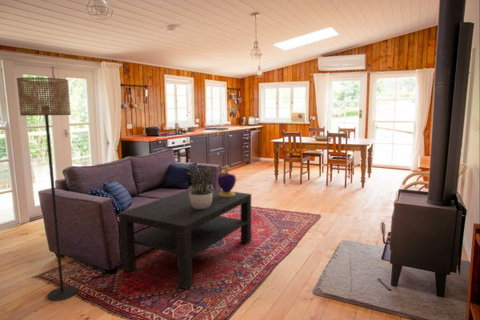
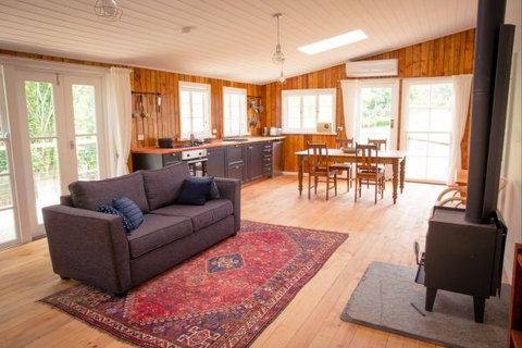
- potted plant (201, 184)
- decorative container (226, 180)
- coffee table (192, 228)
- floor lamp (53, 191)
